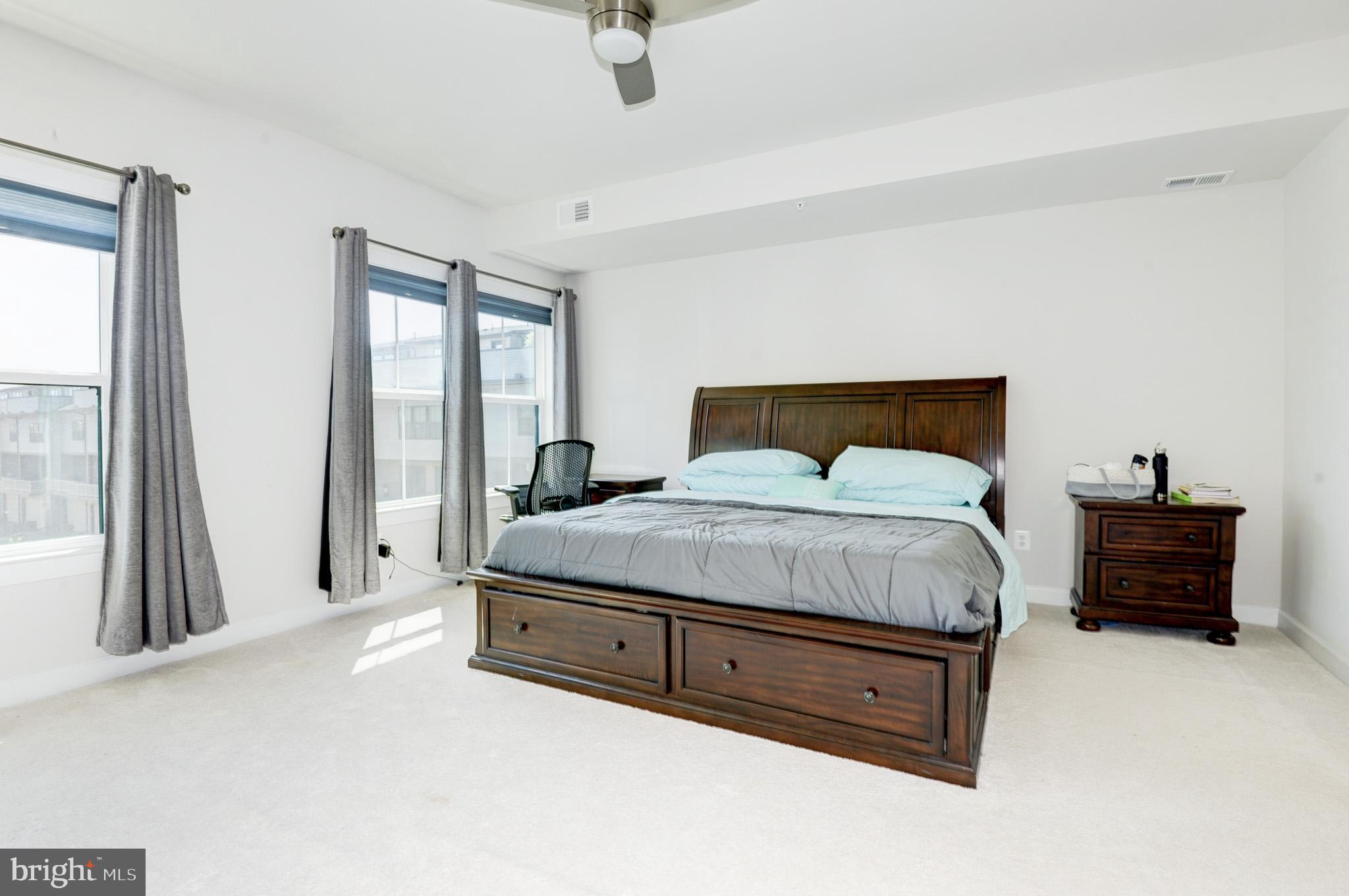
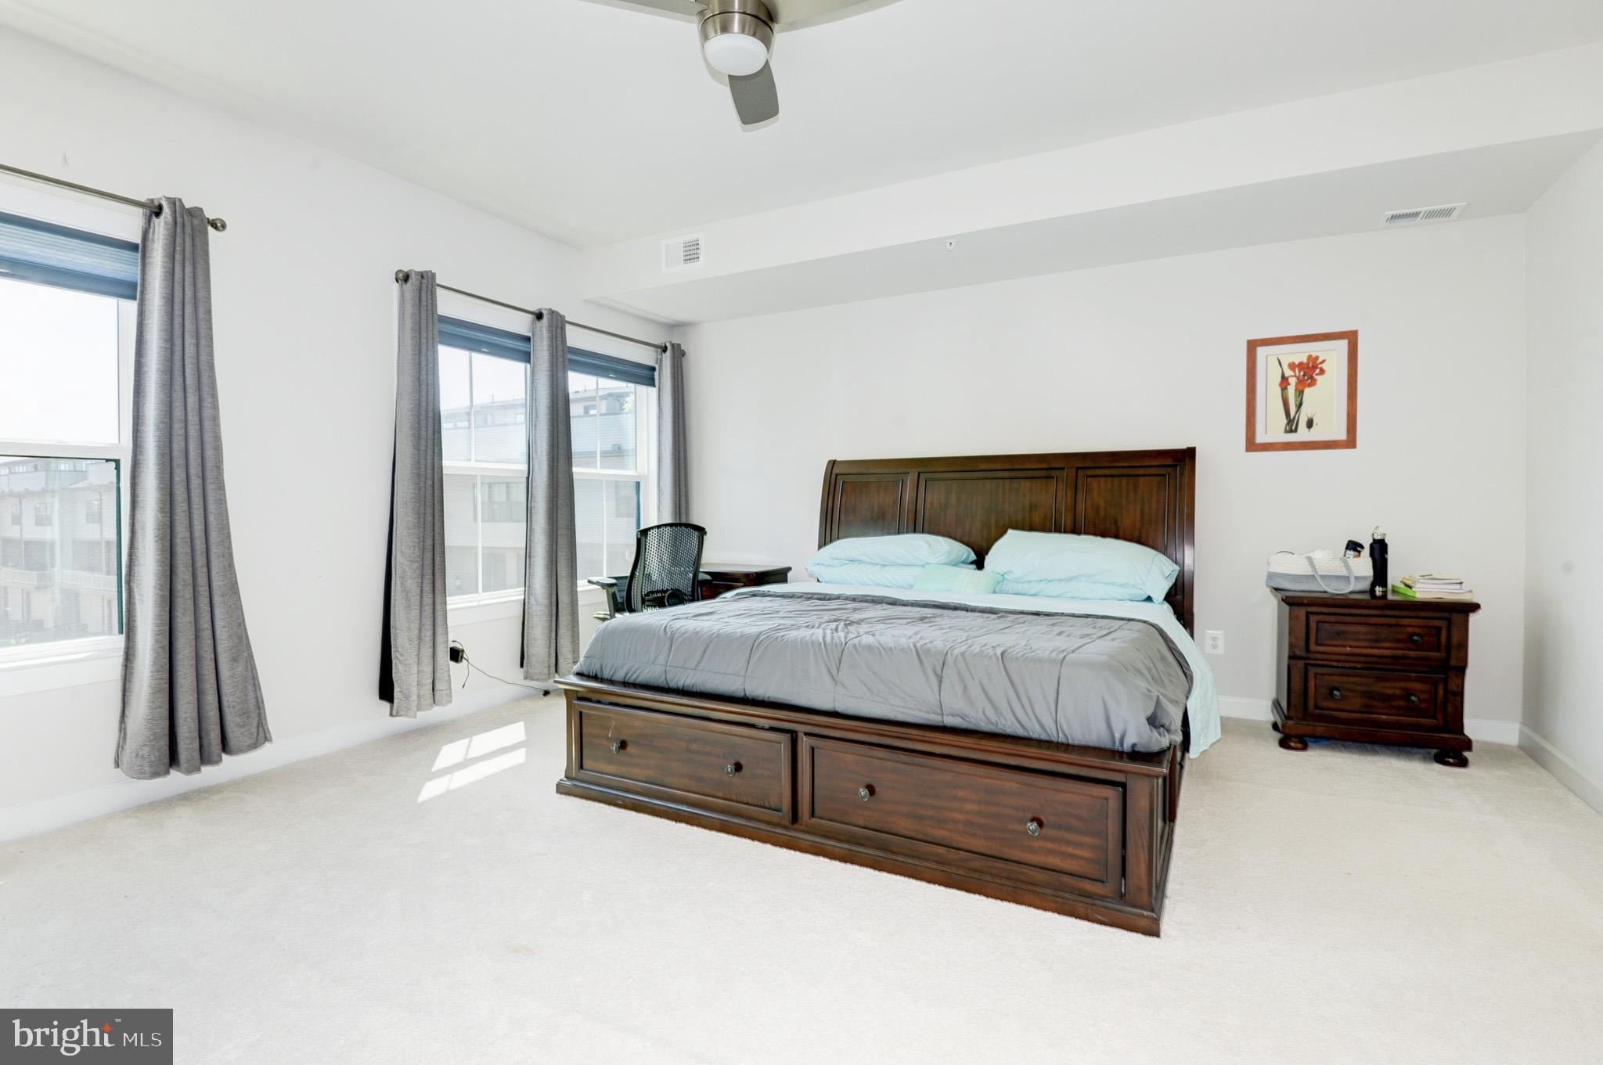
+ wall art (1299, 392)
